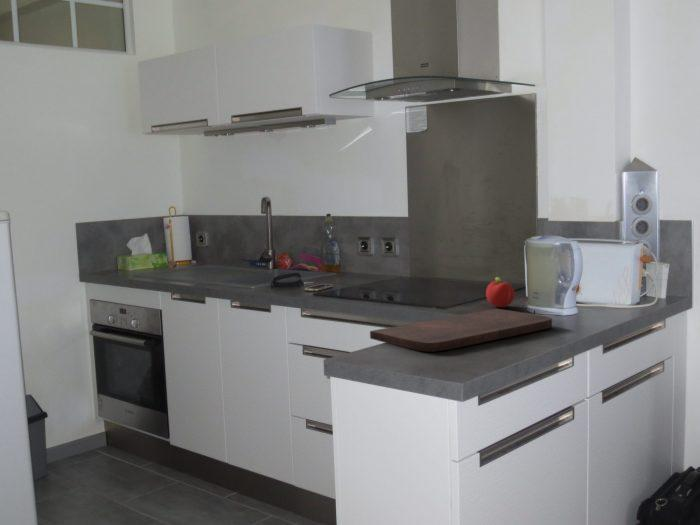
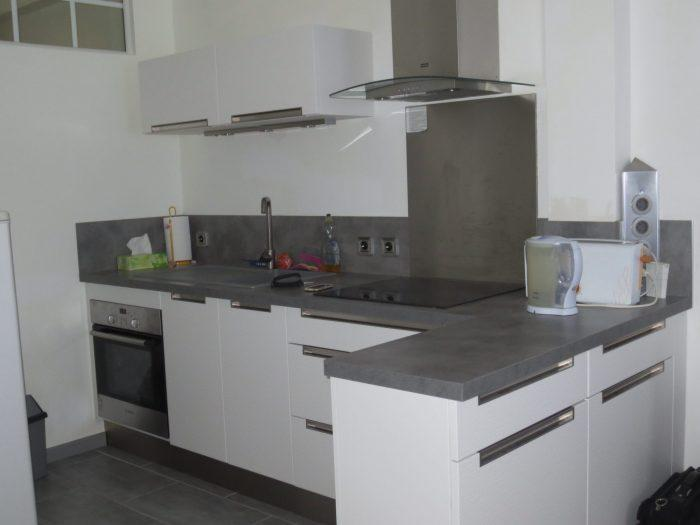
- cutting board (466, 328)
- fruit (500, 292)
